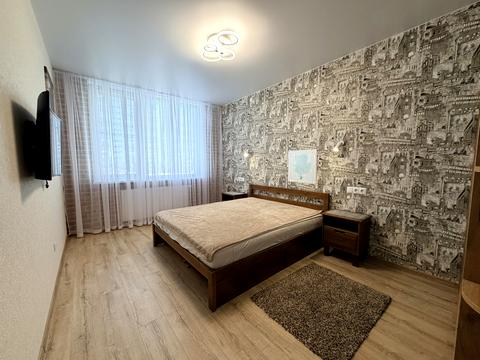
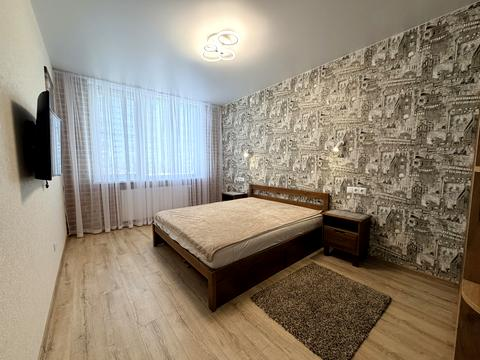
- wall art (301, 166)
